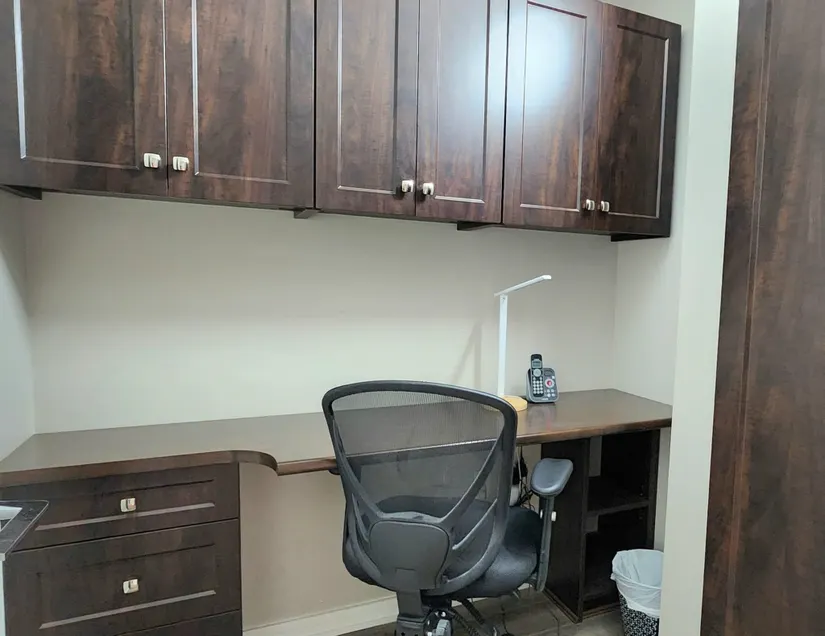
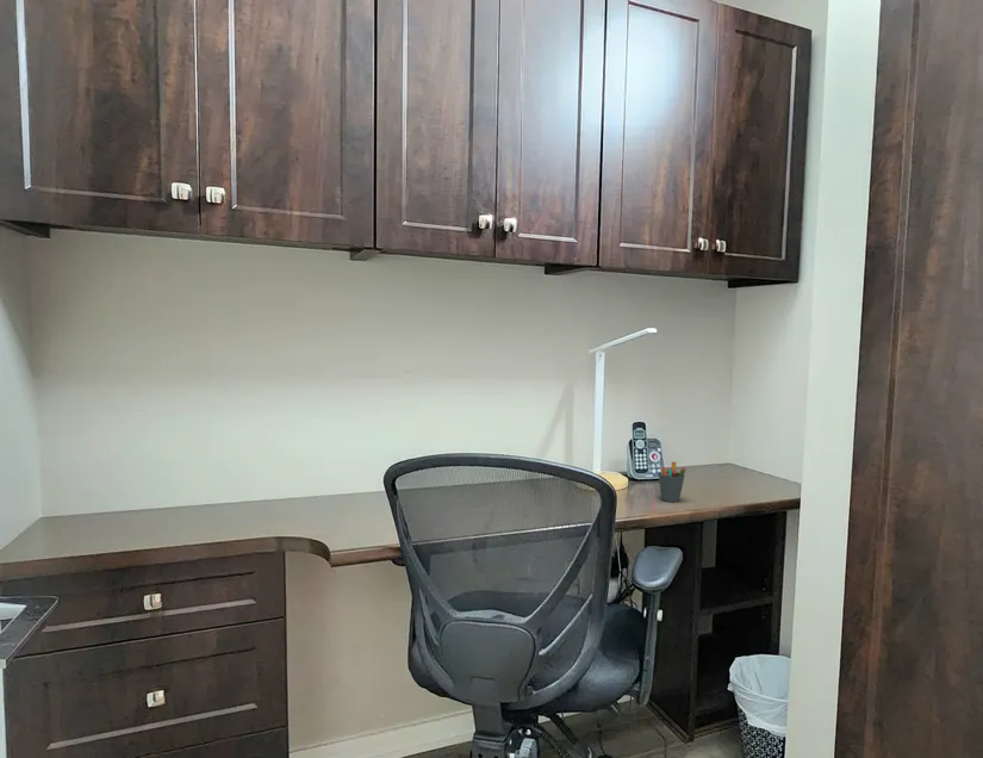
+ pen holder (671, 479)
